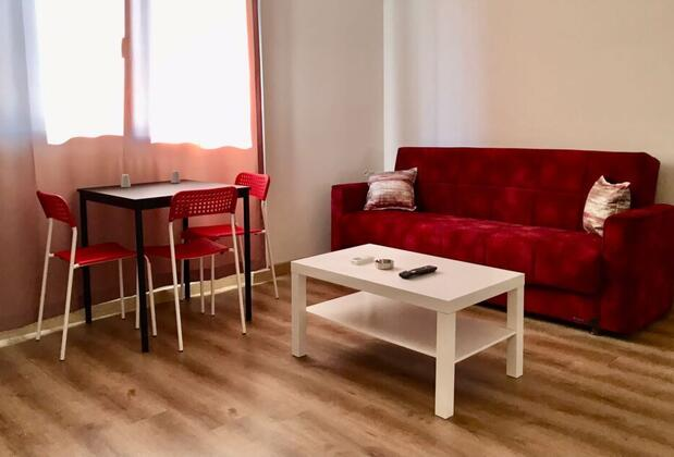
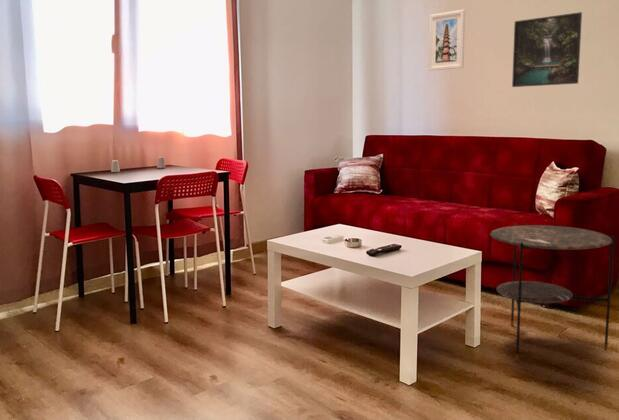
+ side table (548, 290)
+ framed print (446, 41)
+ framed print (545, 51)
